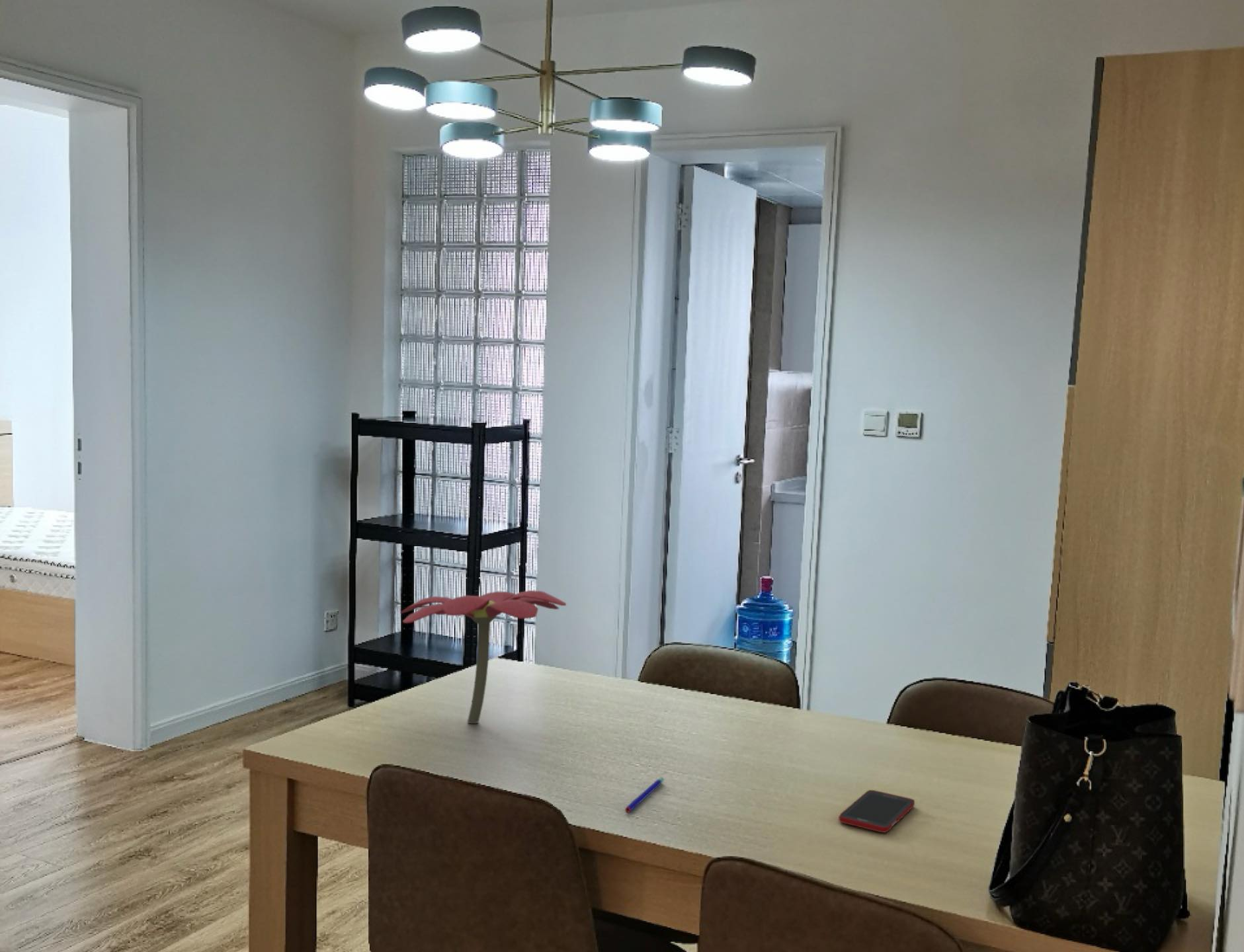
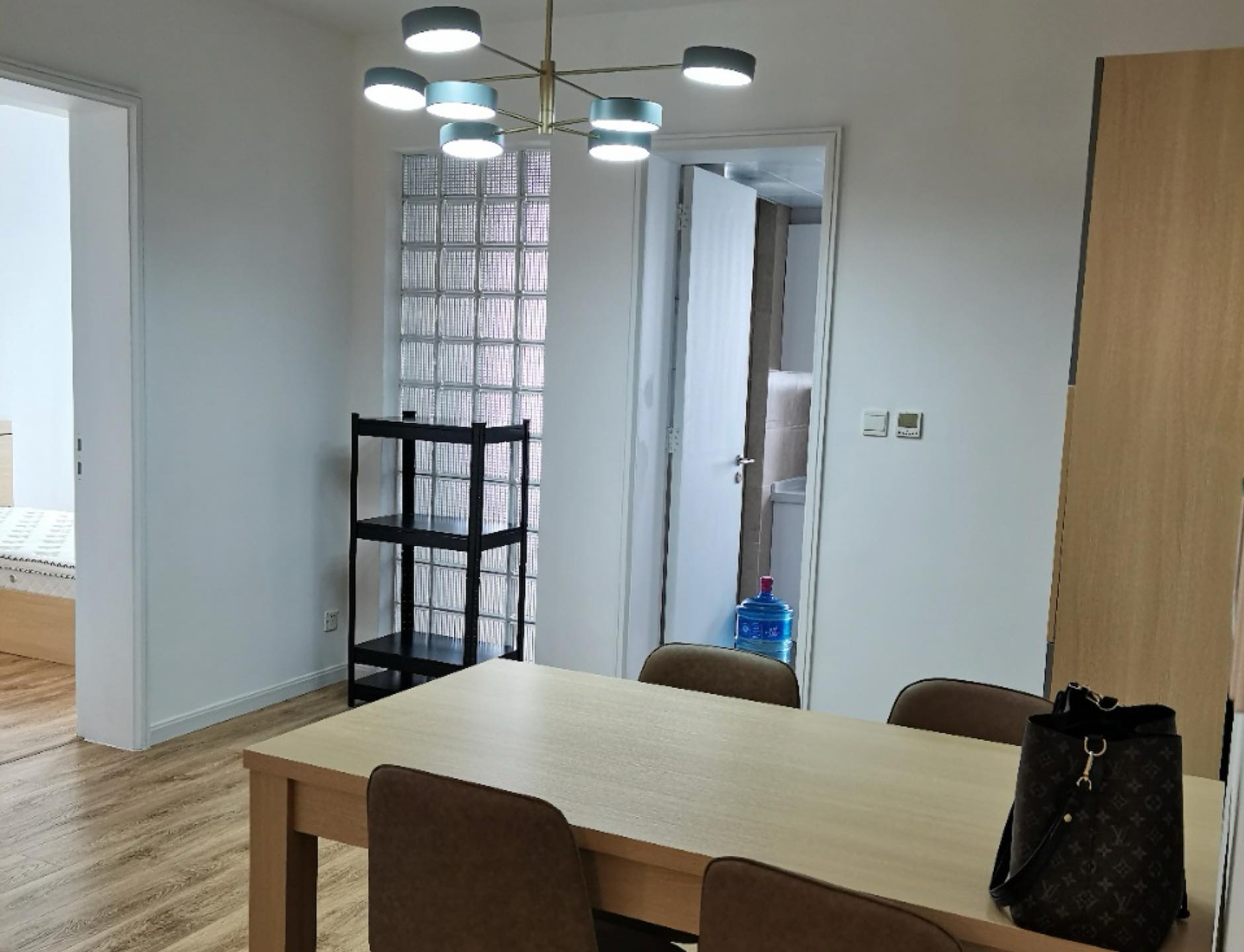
- cell phone (877, 811)
- flower (482, 656)
- pen (645, 794)
